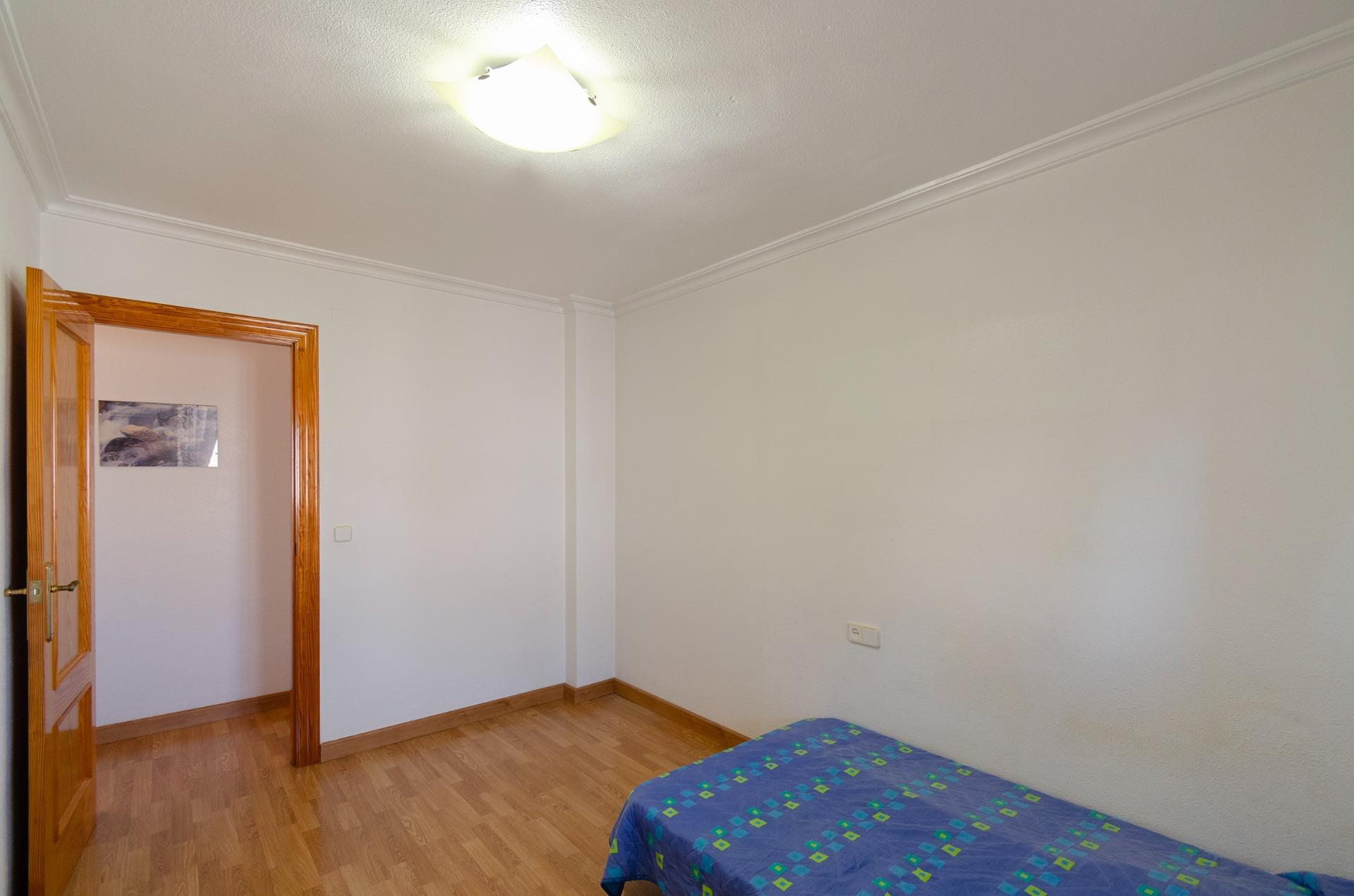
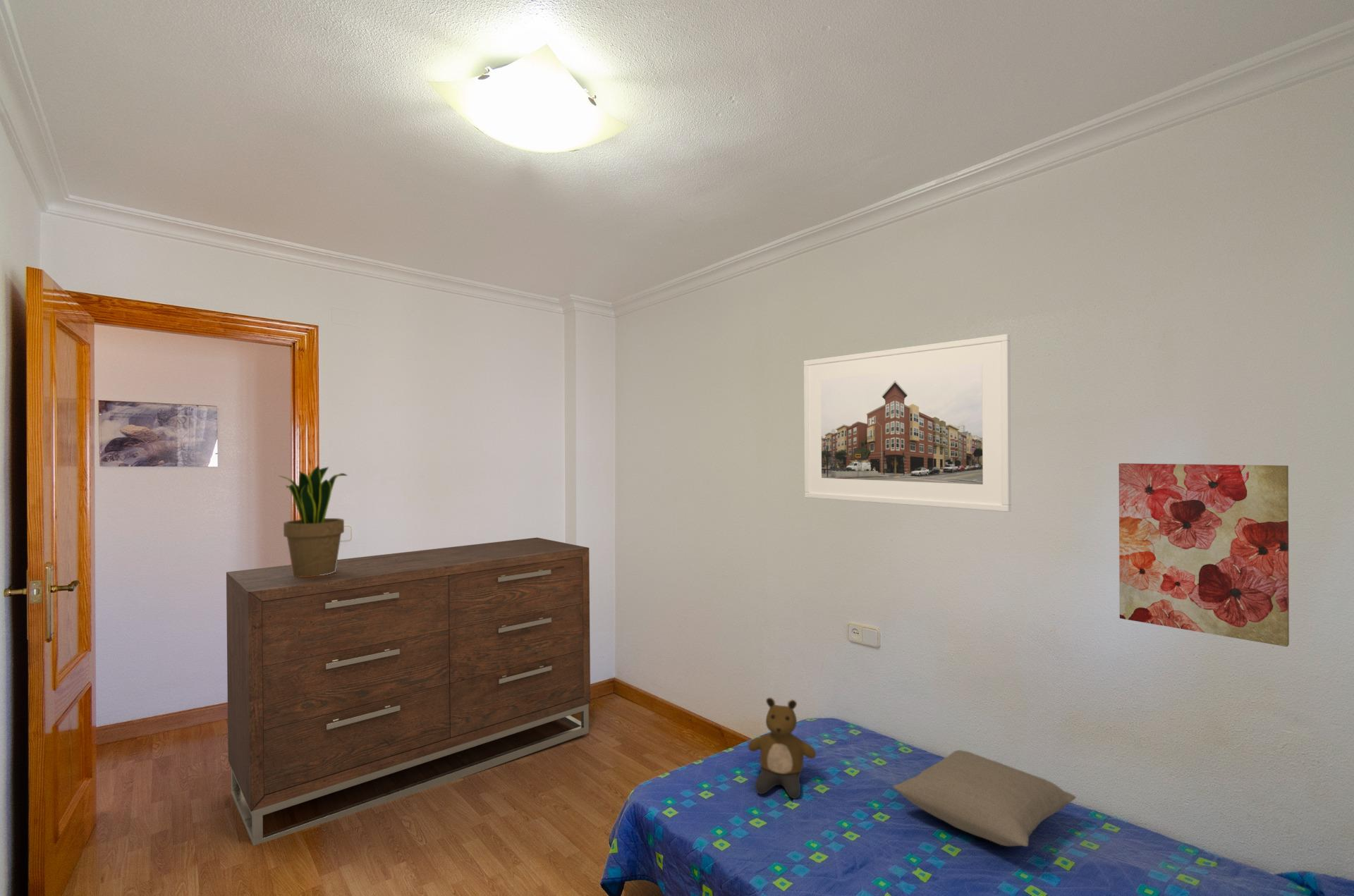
+ bear (780, 744)
+ wall art (1197, 547)
+ pillow (984, 794)
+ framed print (894, 426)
+ dresser (427, 661)
+ potted plant (312, 518)
